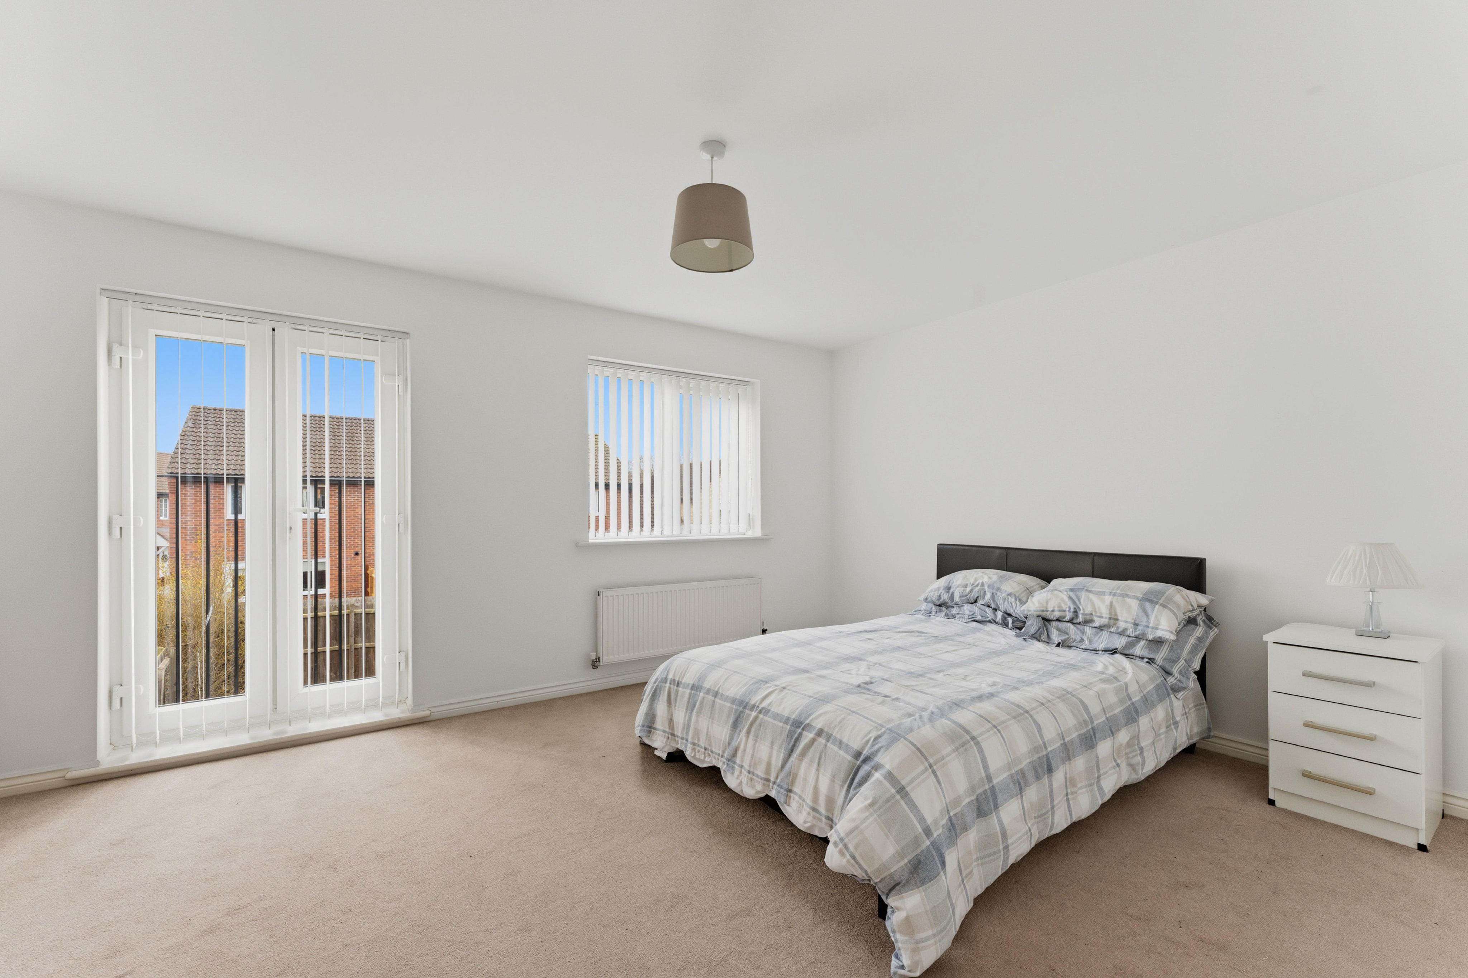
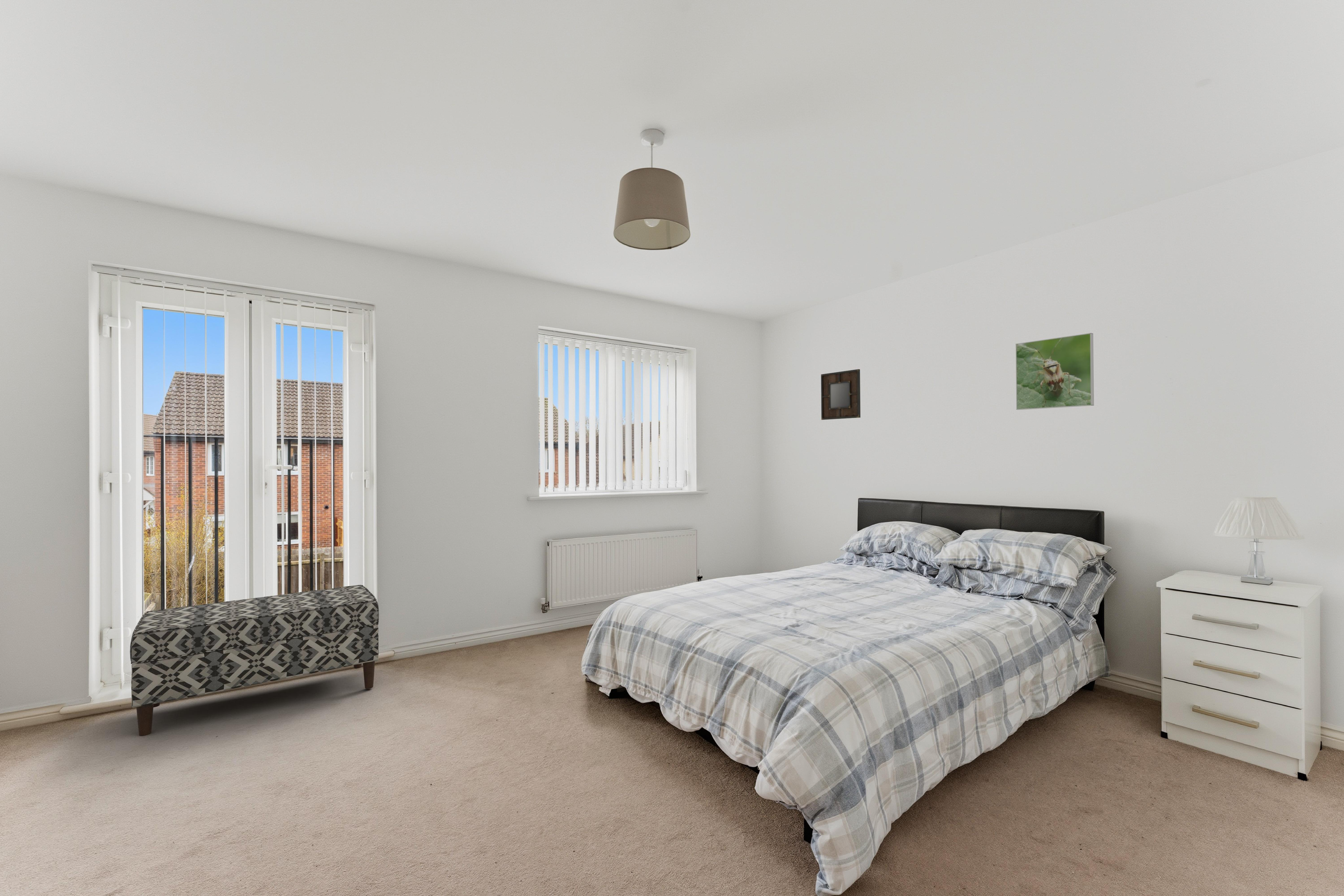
+ home mirror (840, 395)
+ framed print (1053, 373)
+ bench (265, 651)
